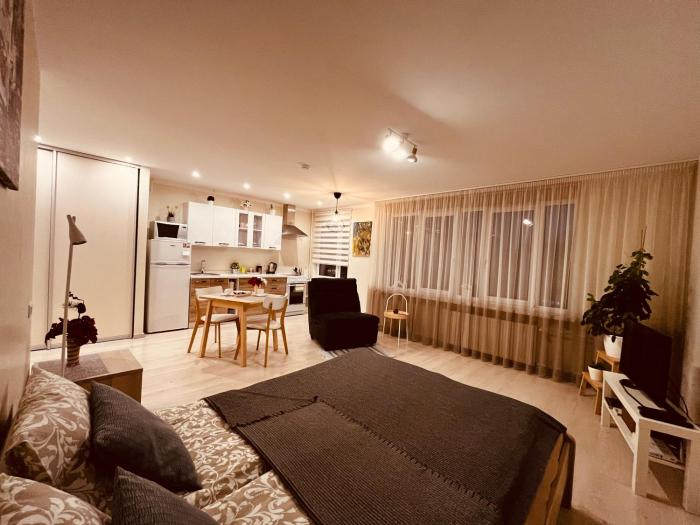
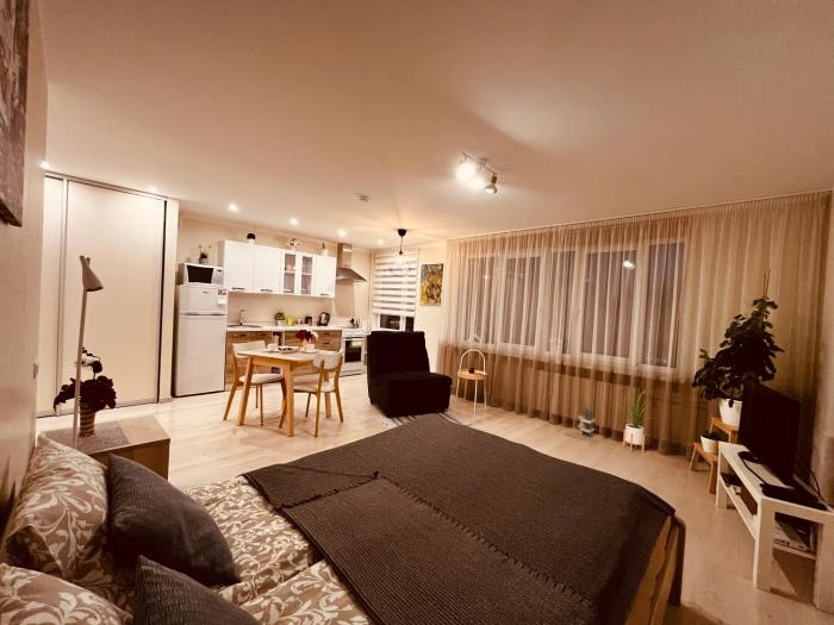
+ house plant (635, 419)
+ plant pot (584, 421)
